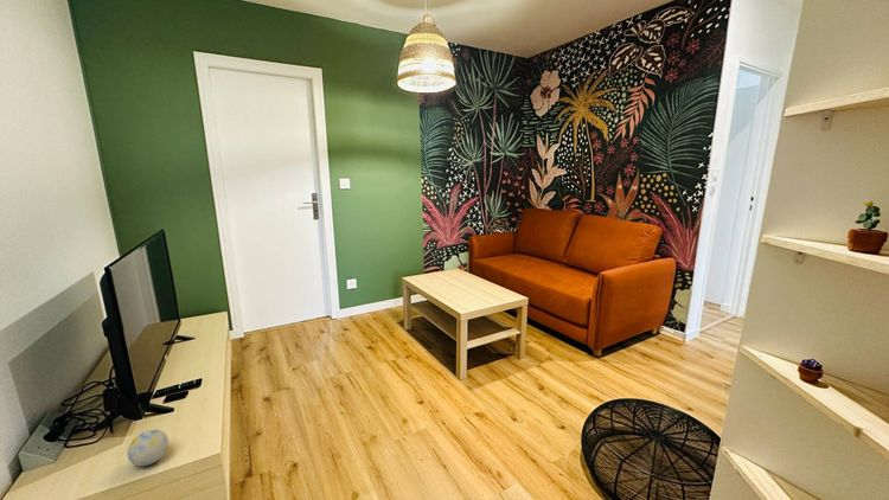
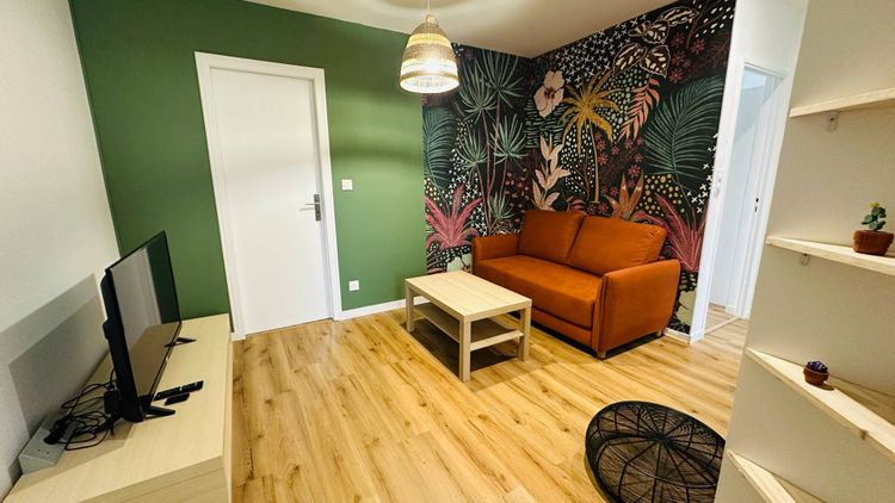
- decorative ball (148, 447)
